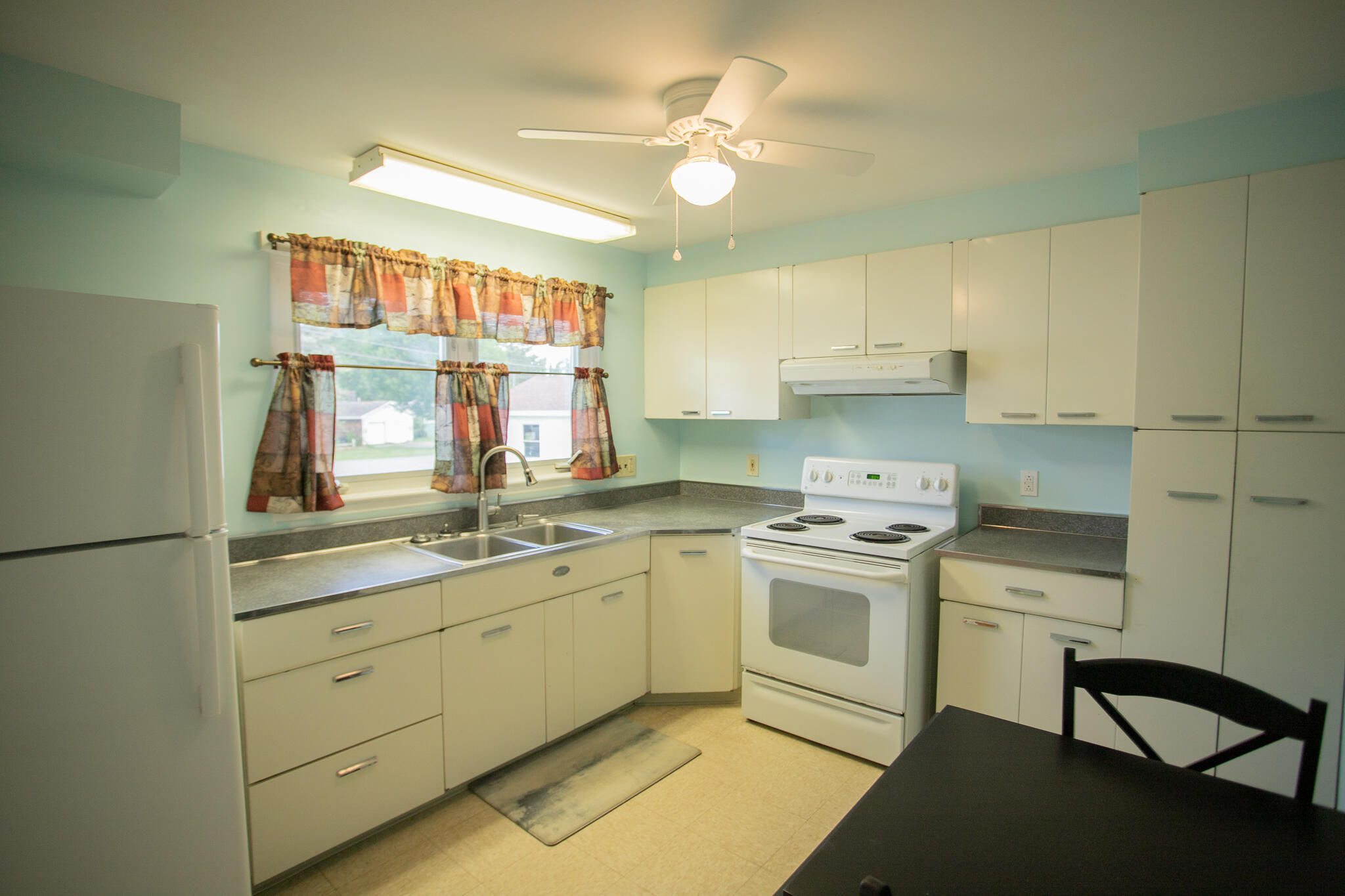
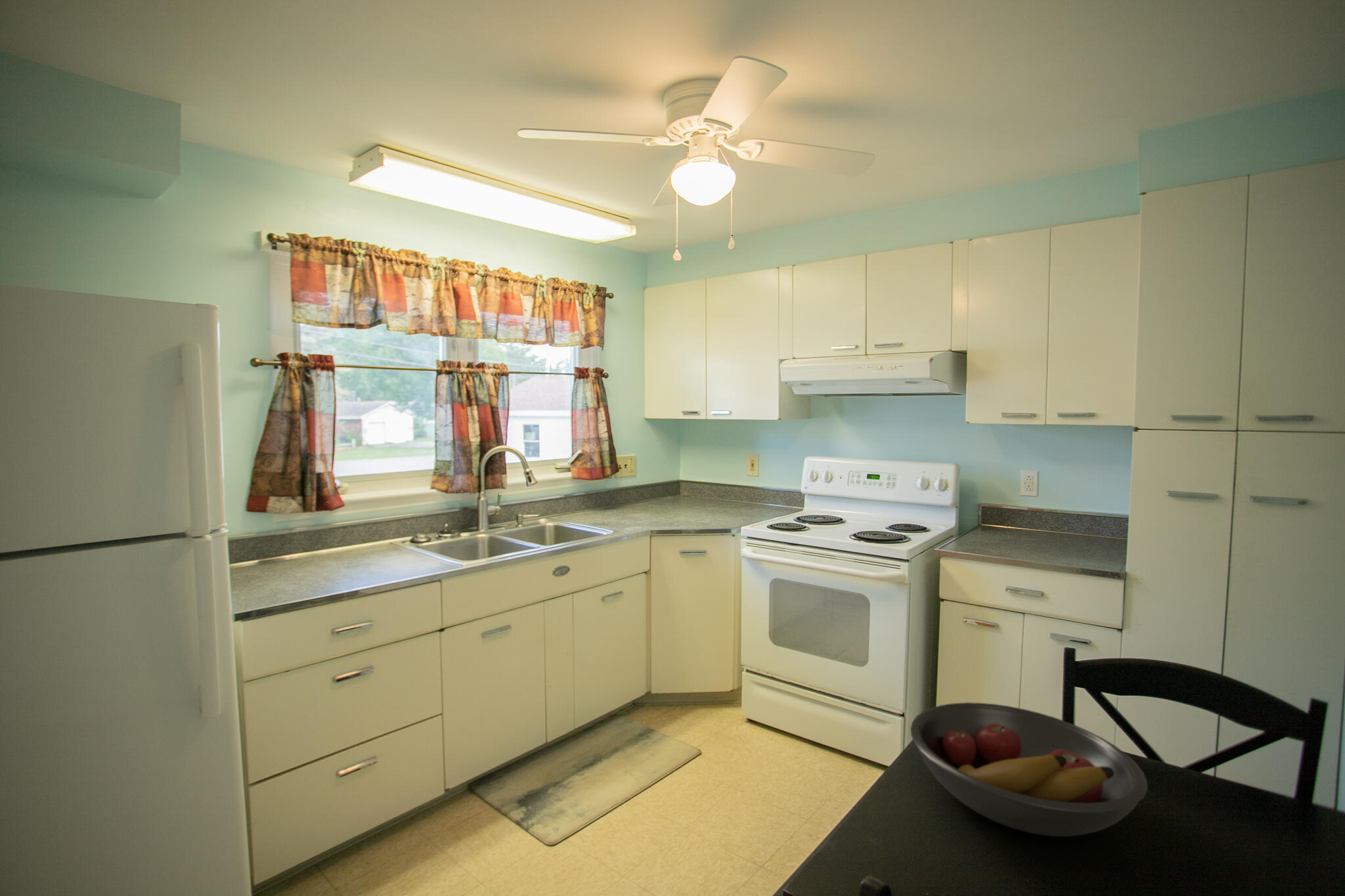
+ fruit bowl (1019, 767)
